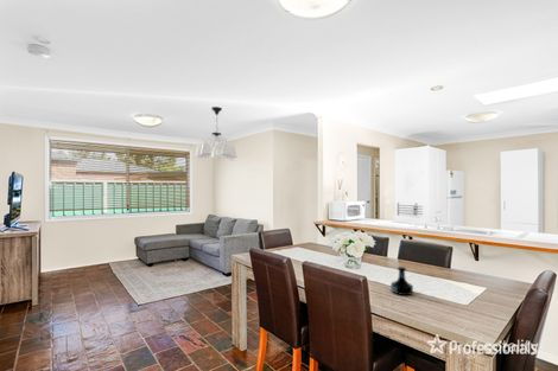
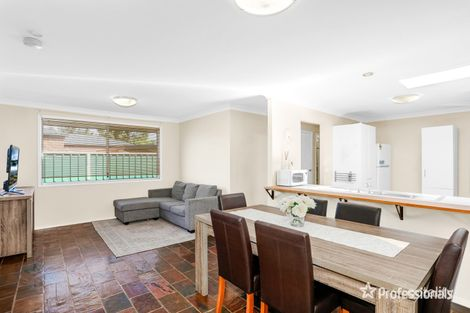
- chandelier (216, 135)
- tequila bottle (401, 279)
